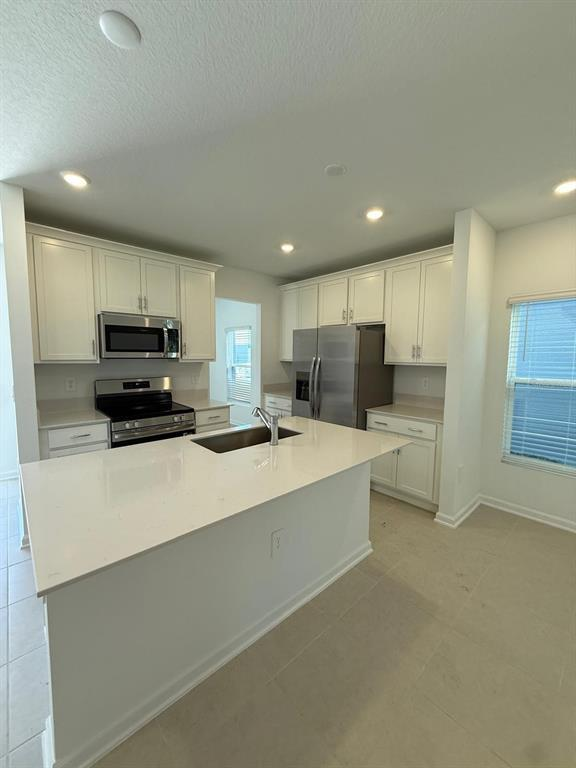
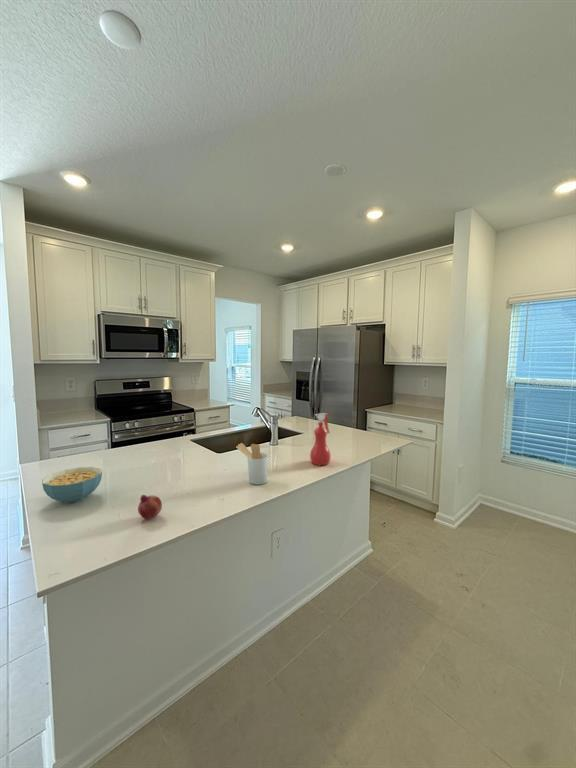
+ cereal bowl (73, 487)
+ fruit (150, 505)
+ utensil holder (252, 462)
+ spray bottle (321, 438)
